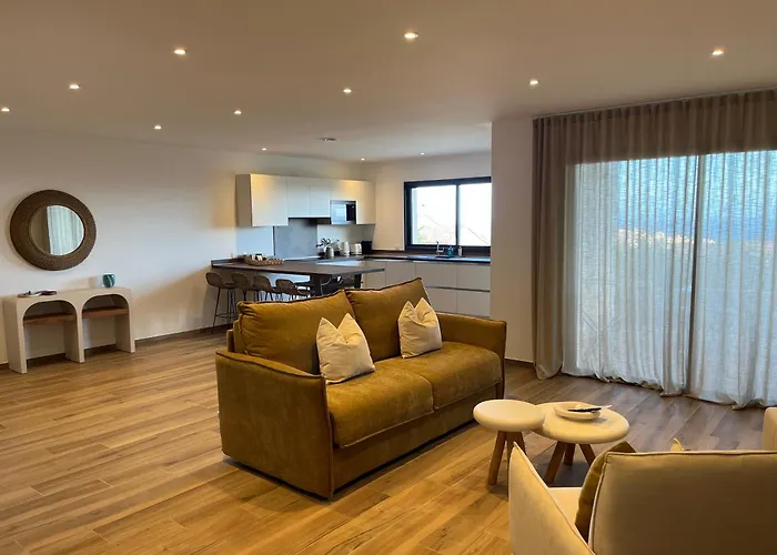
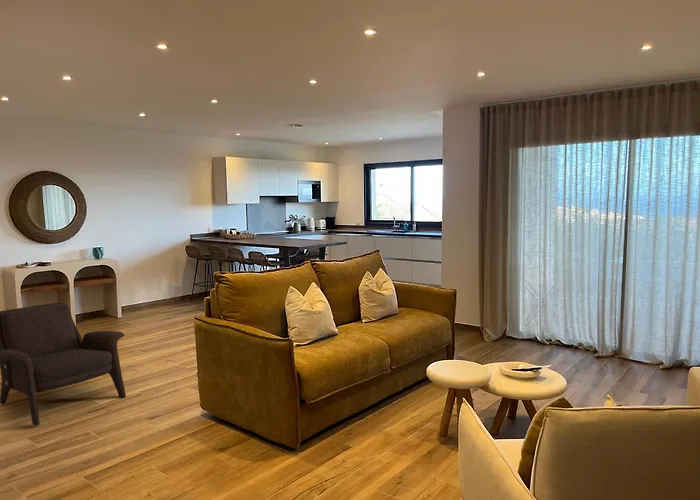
+ armchair (54, 355)
